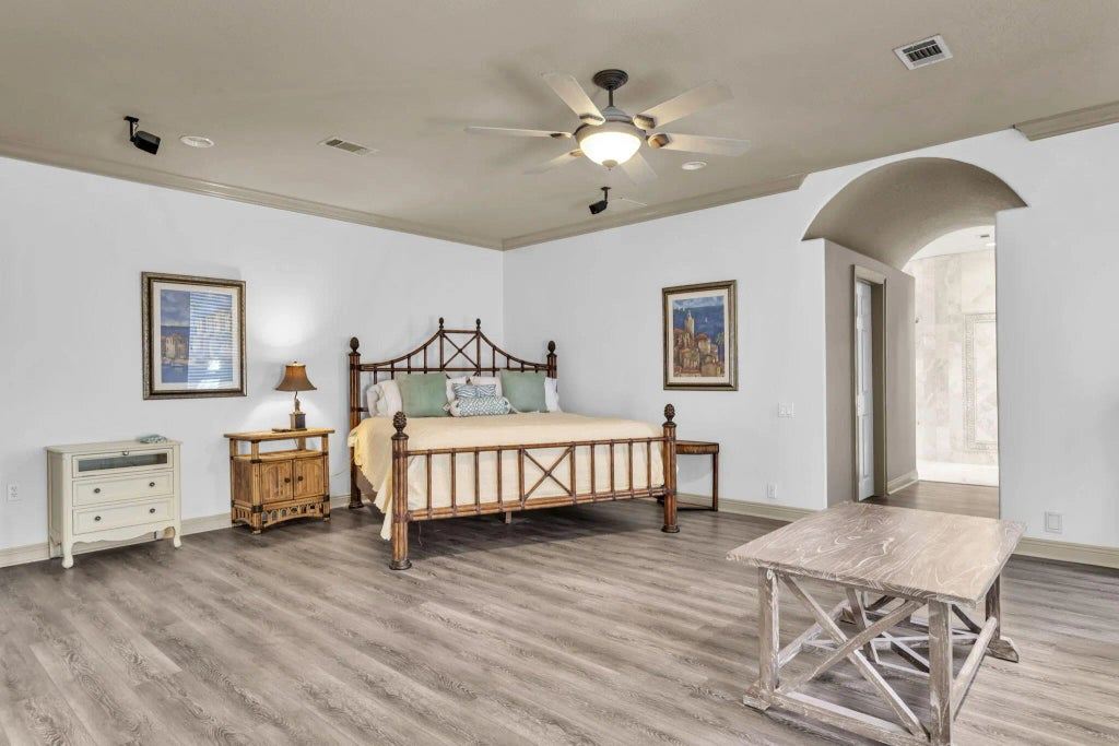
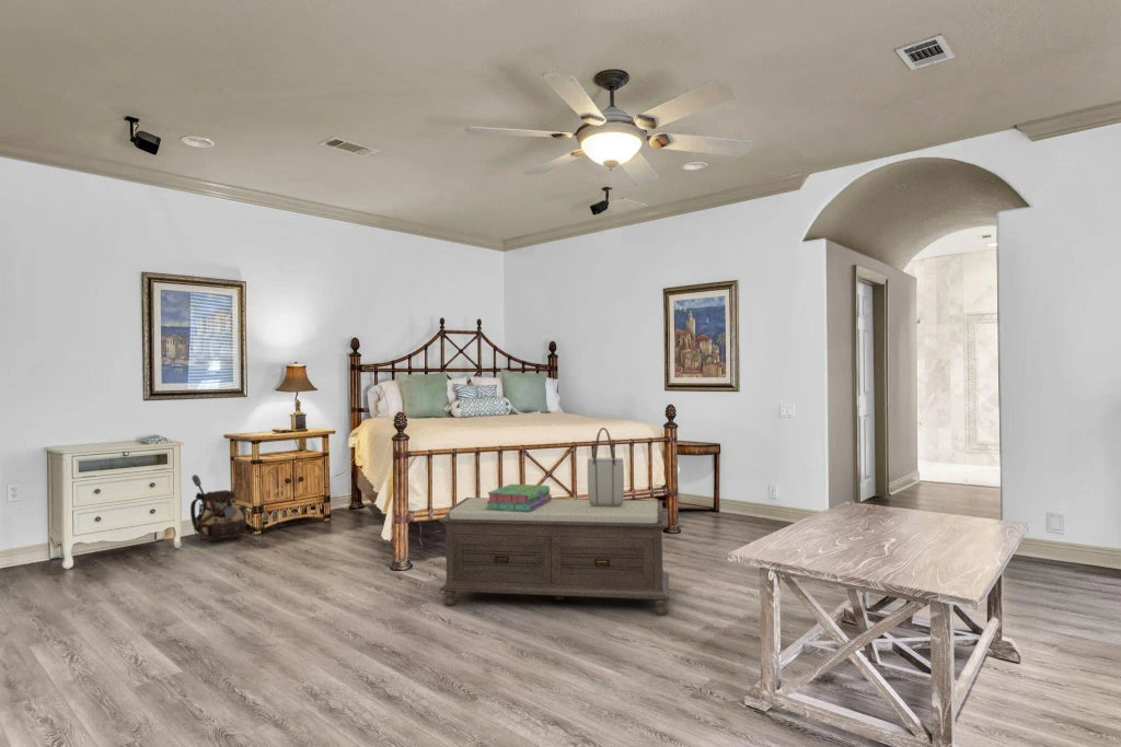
+ stack of books (519, 497)
+ backpack (217, 504)
+ tote bag (605, 466)
+ bench (556, 551)
